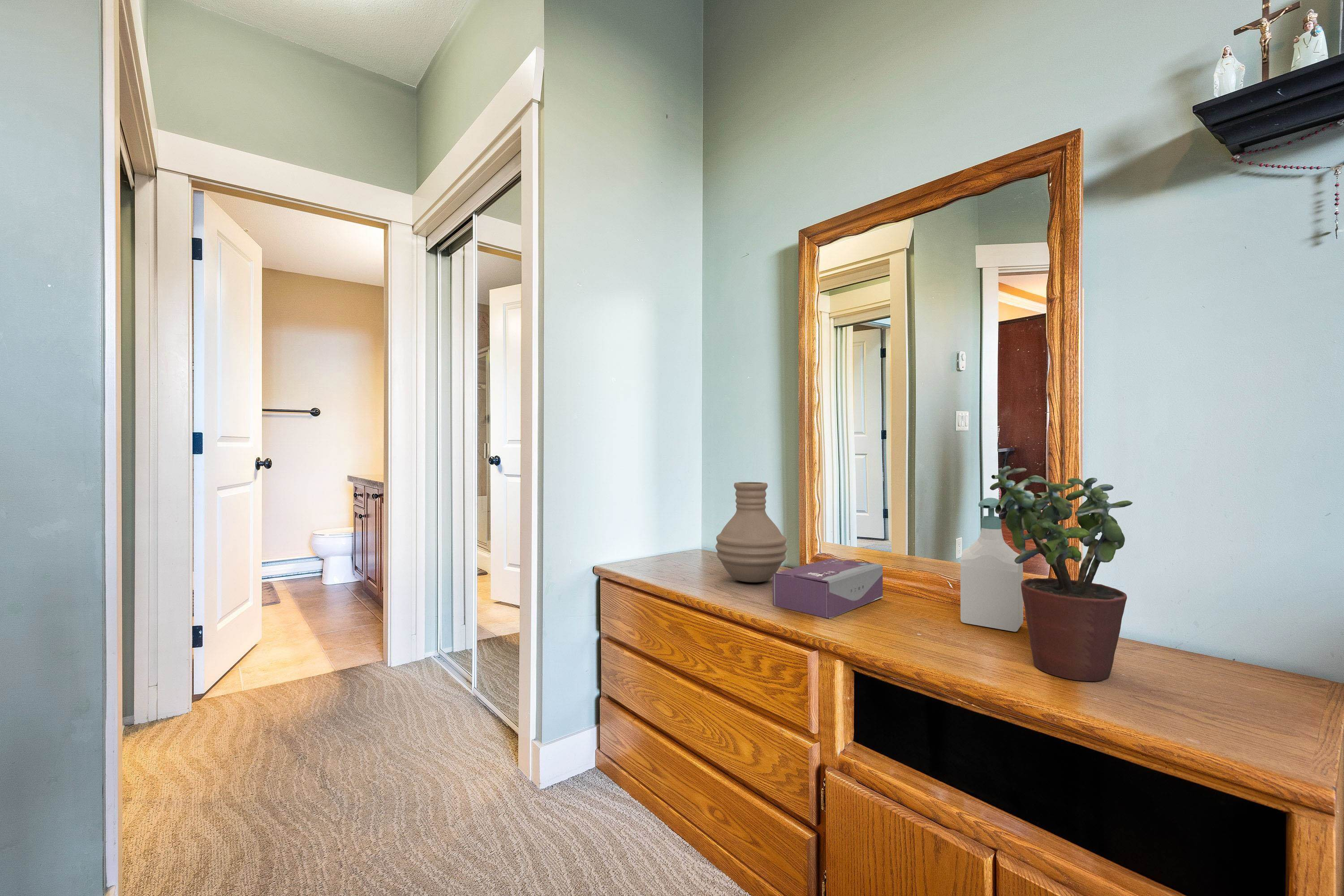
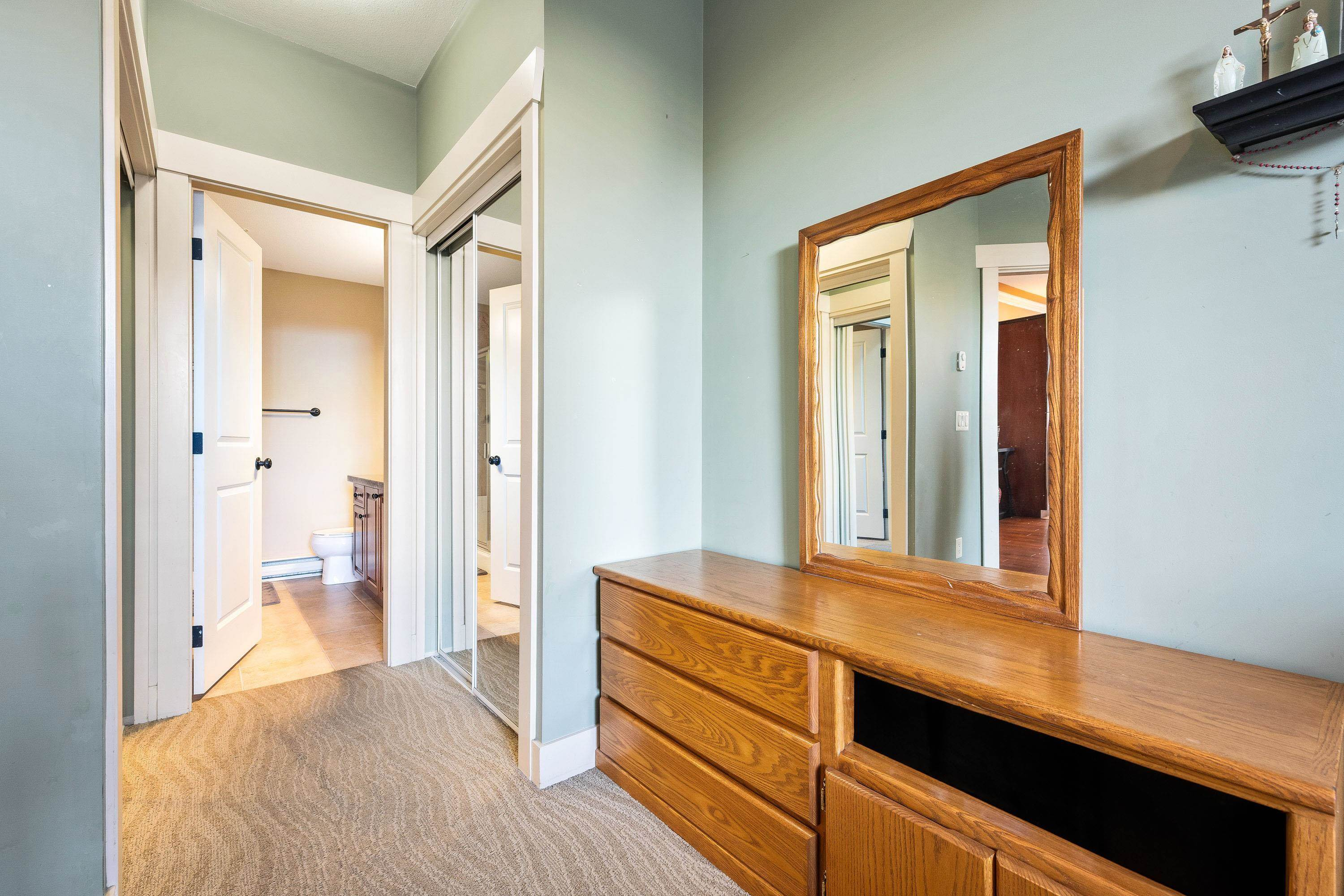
- potted plant (1066, 567)
- soap bottle (991, 561)
- tissue box (829, 584)
- vase (751, 532)
